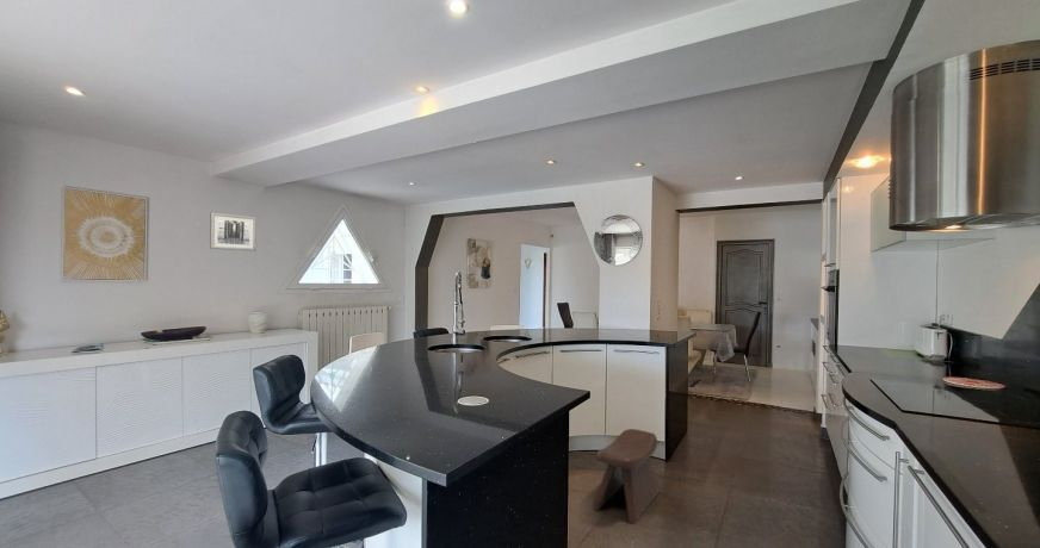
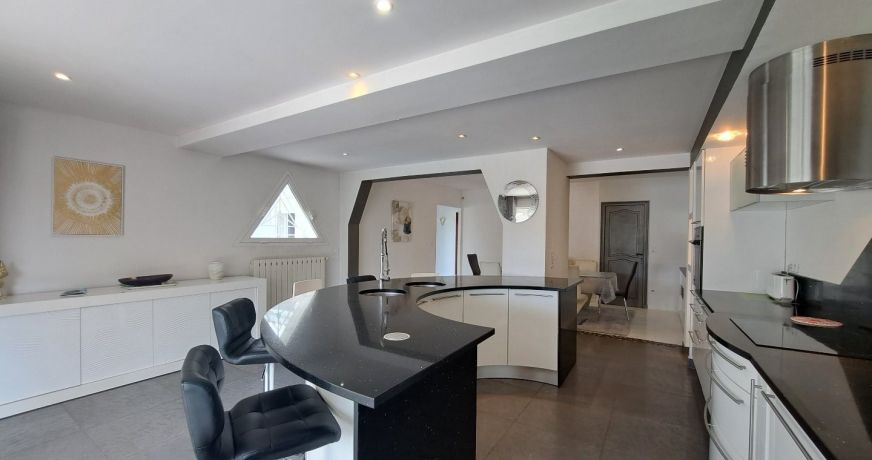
- stool (627, 471)
- wall art (234, 232)
